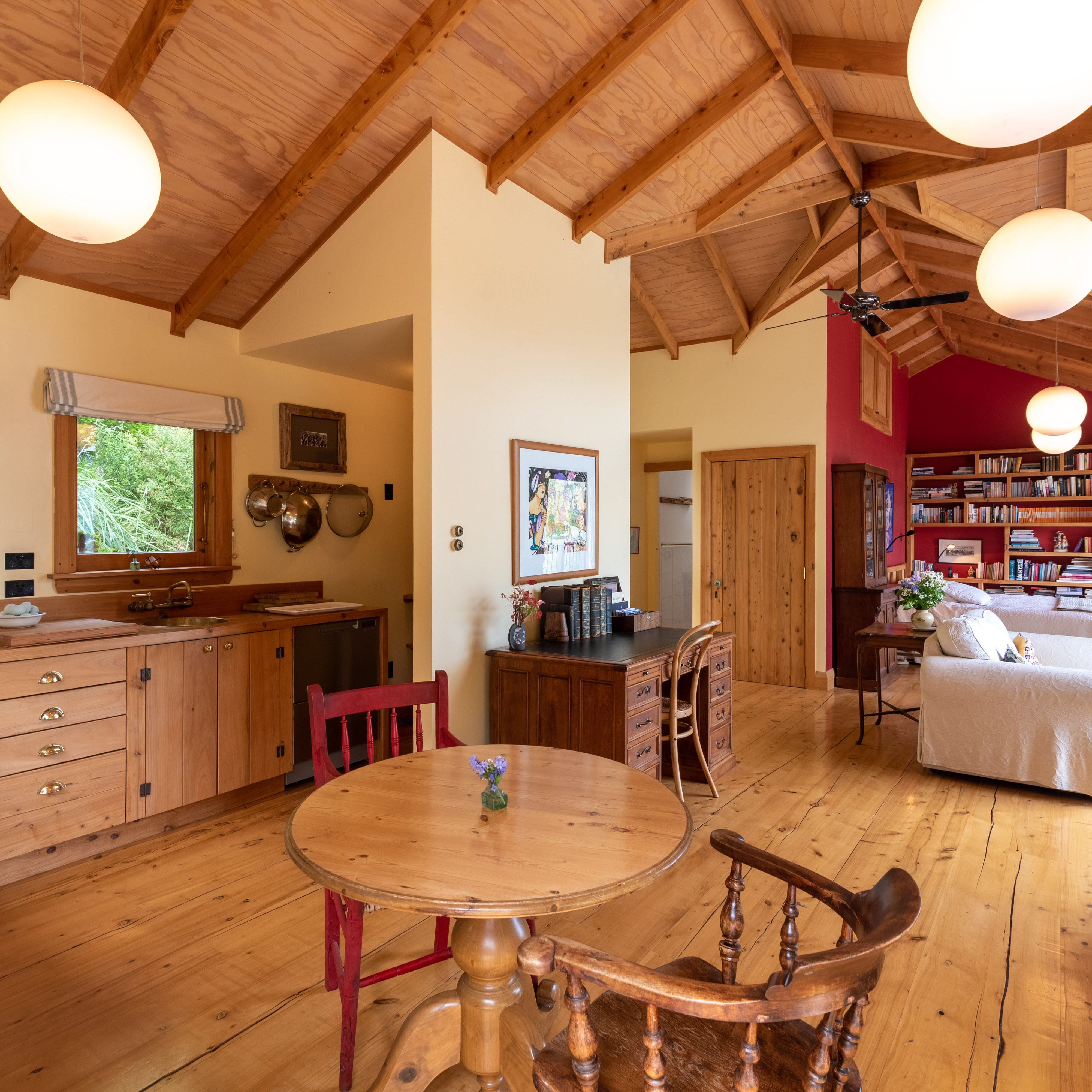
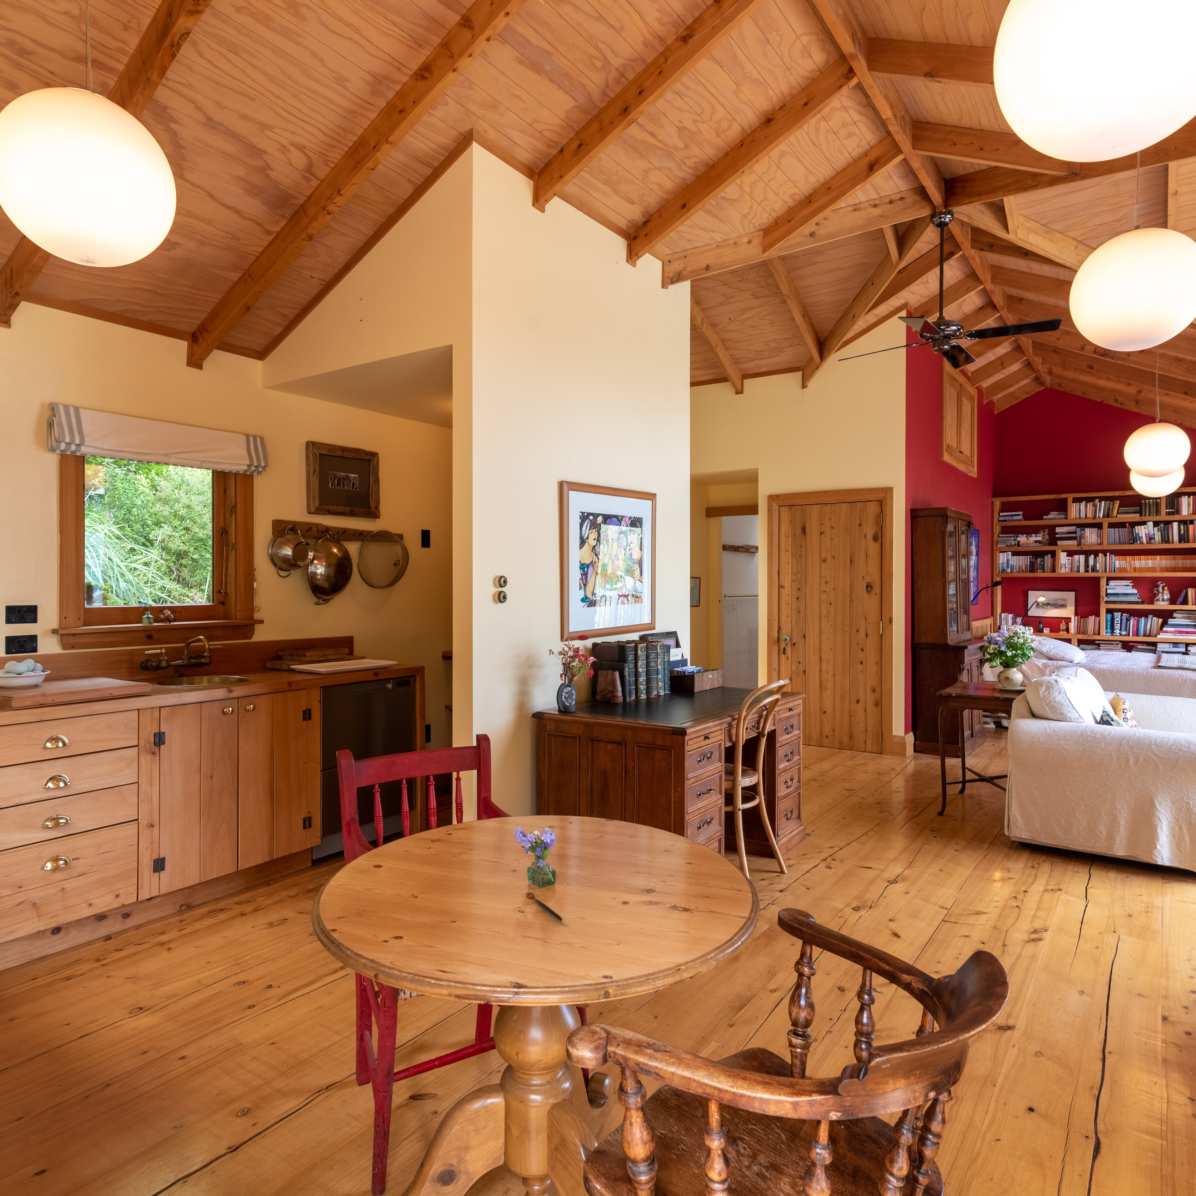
+ pen (548, 908)
